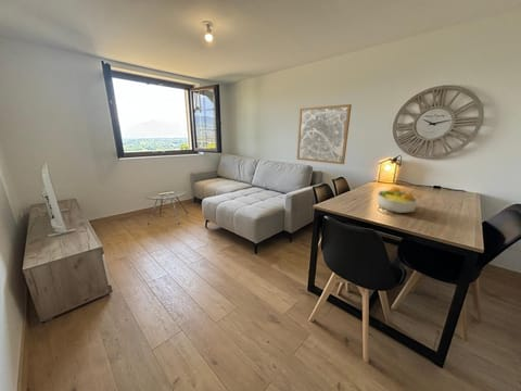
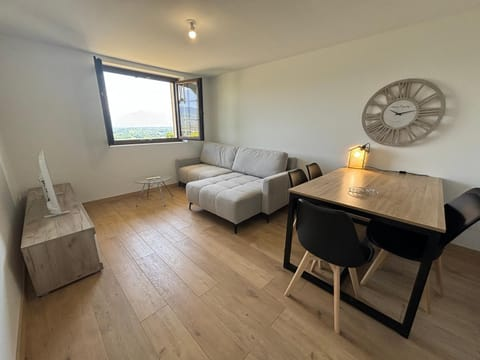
- fruit bowl (396, 199)
- wall art (320, 135)
